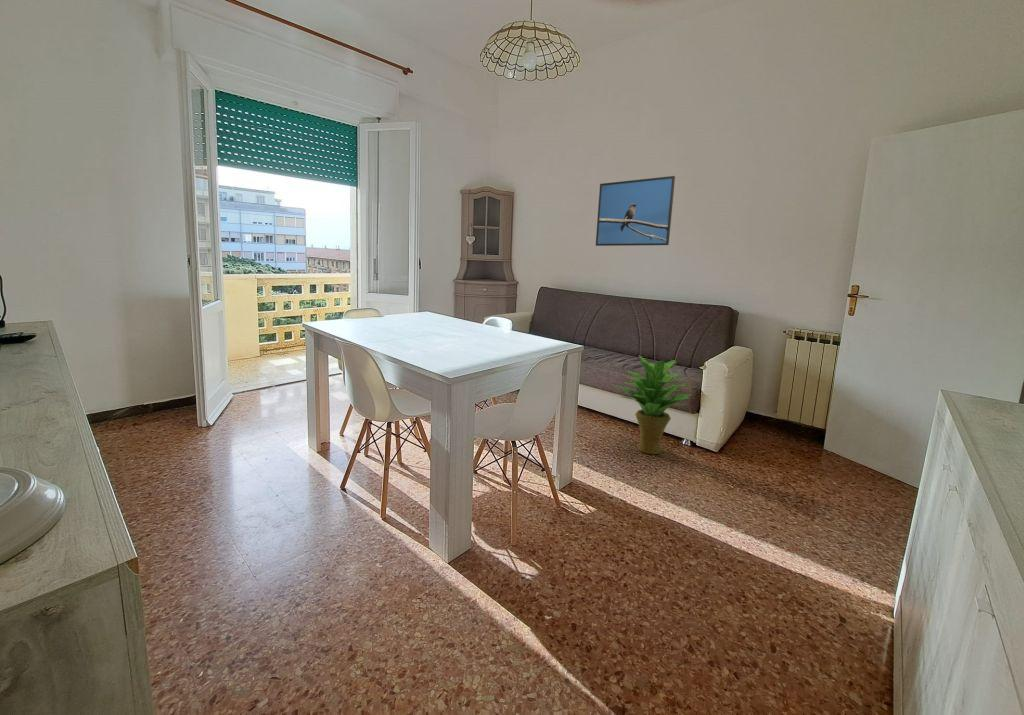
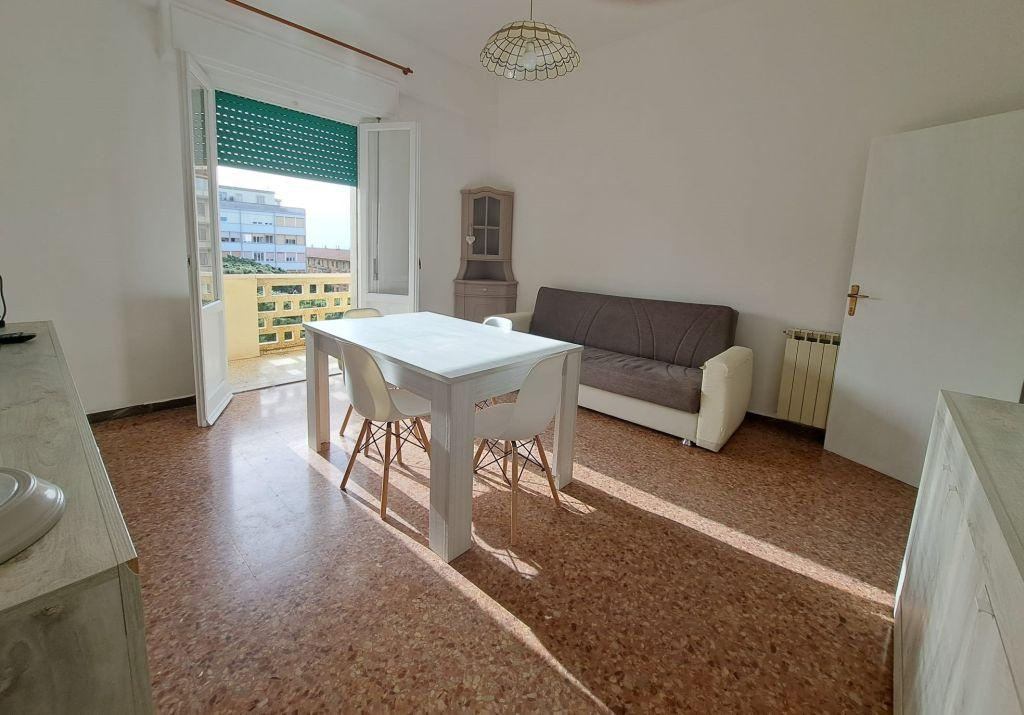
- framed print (632, 213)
- potted plant (654, 404)
